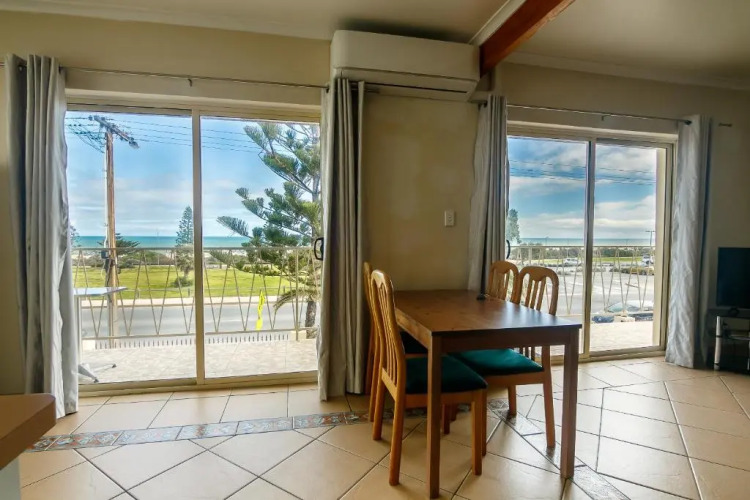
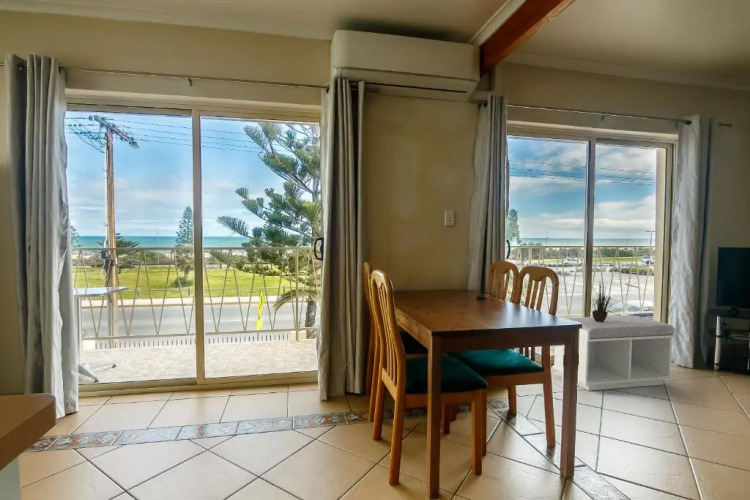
+ bench (612, 350)
+ potted plant (602, 298)
